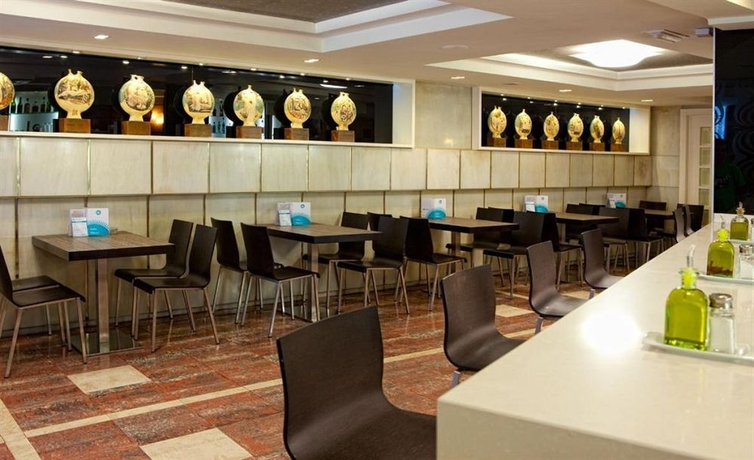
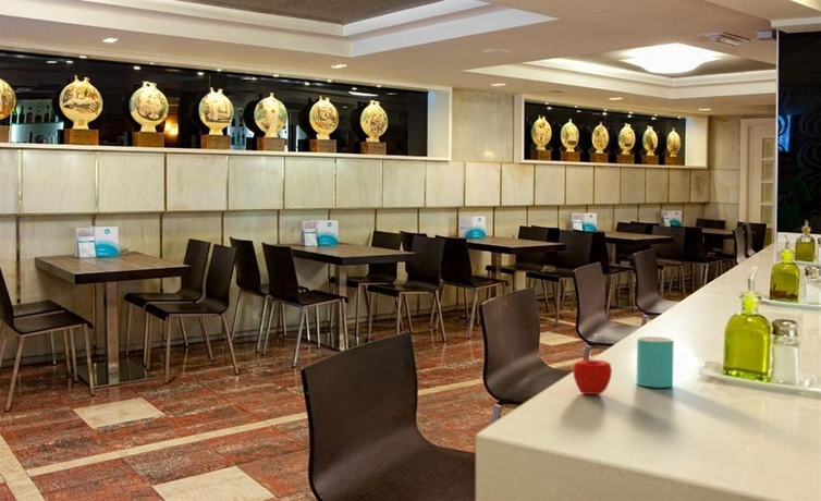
+ apple (591, 377)
+ cup (655, 359)
